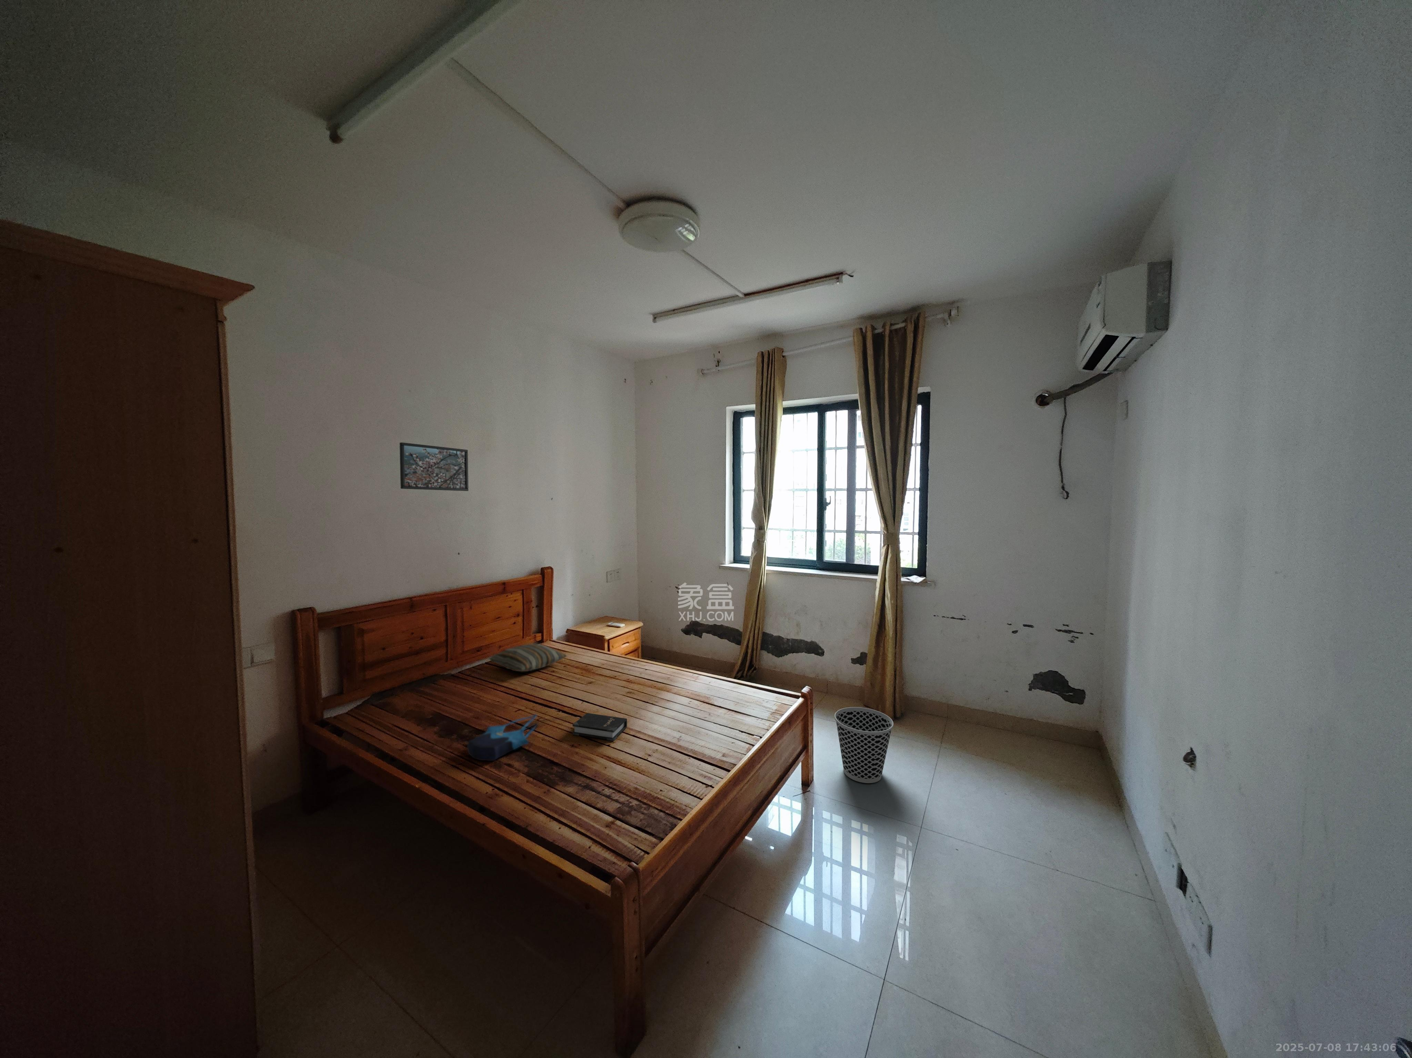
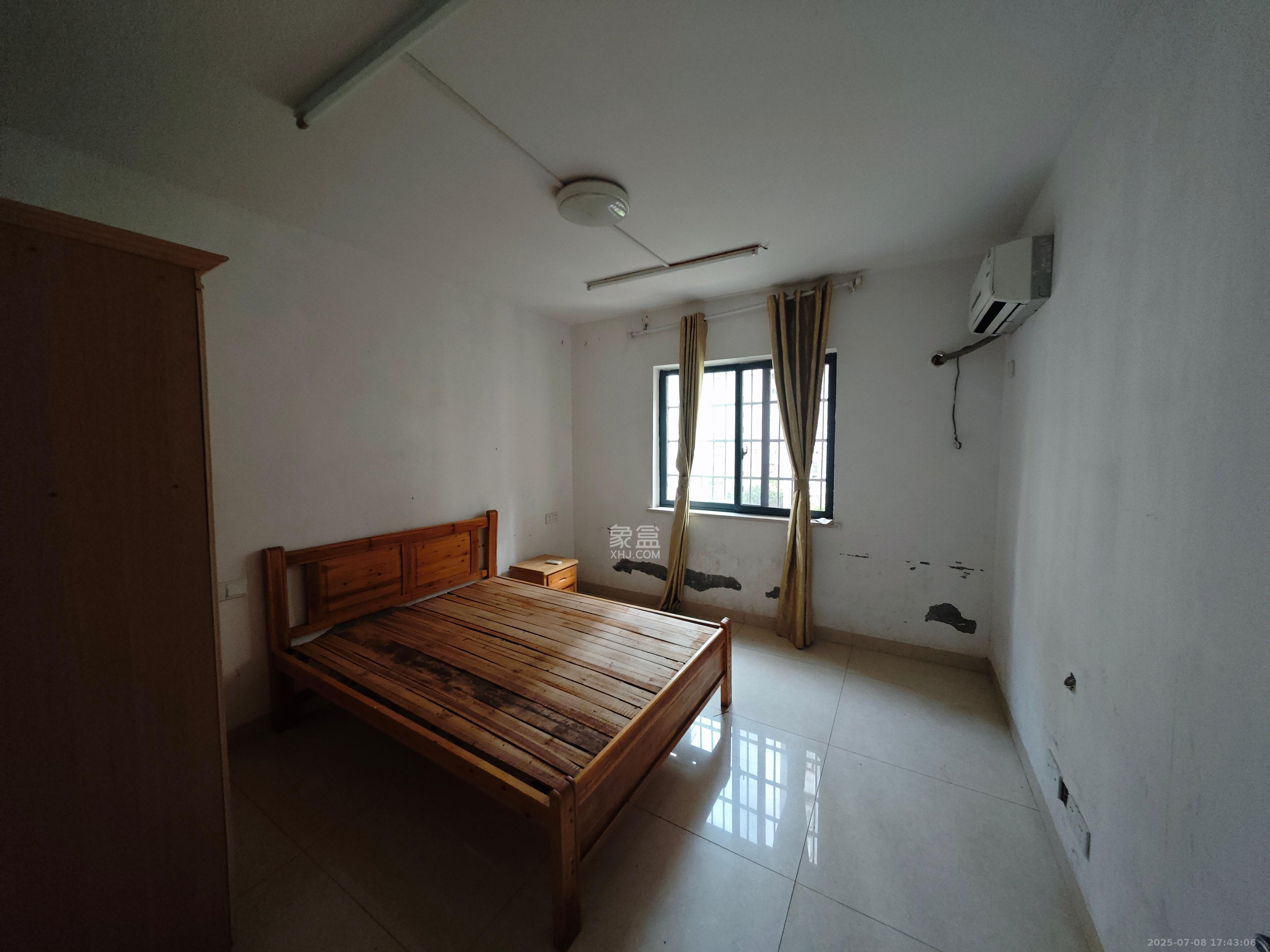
- wastebasket (863, 746)
- tote bag (509, 735)
- pillow (528, 657)
- hardback book (600, 726)
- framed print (436, 468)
